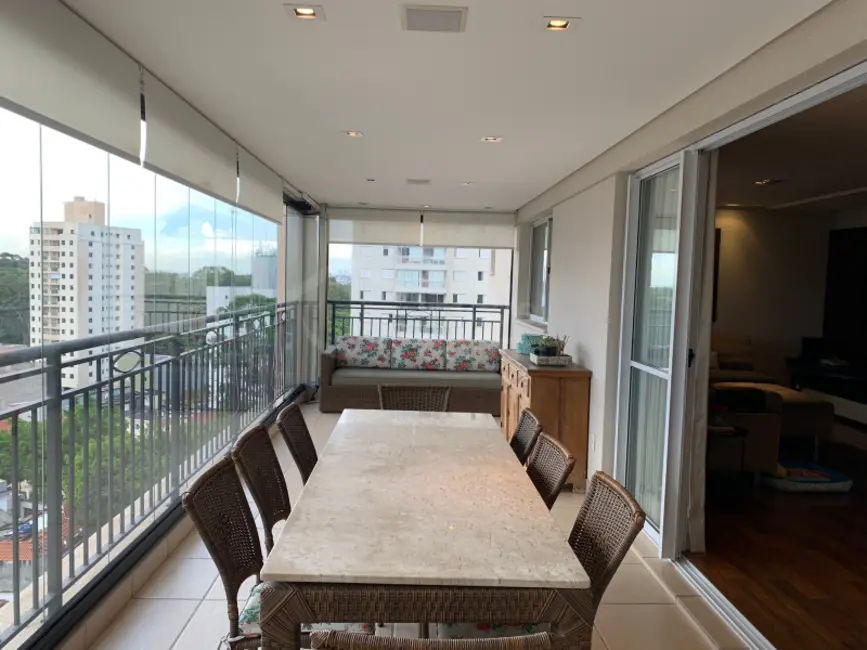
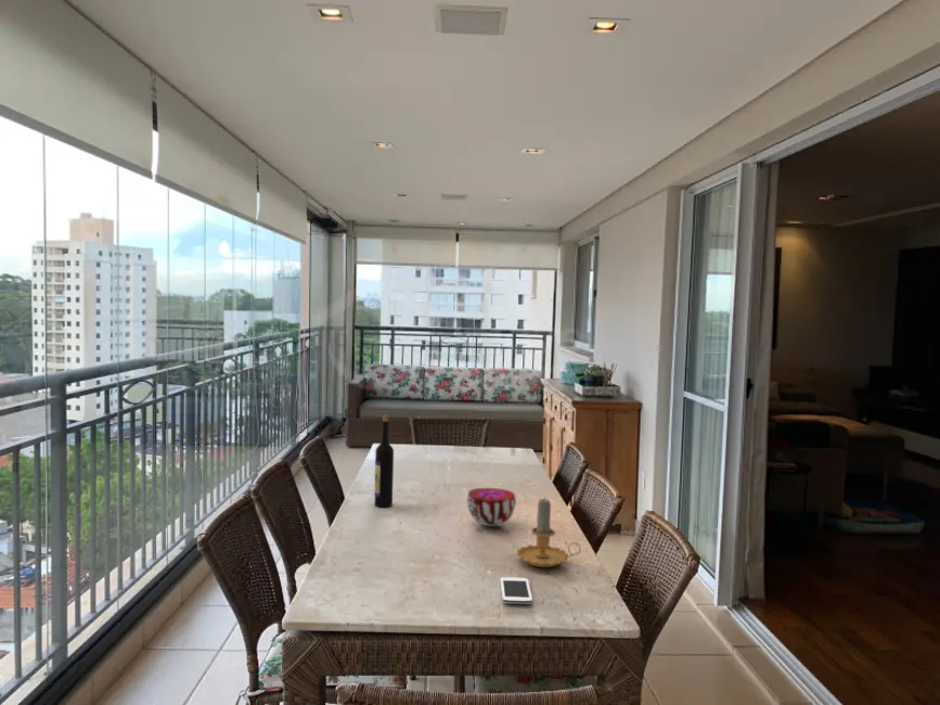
+ smartphone (515, 590)
+ wine bottle (384, 460)
+ decorative bowl (491, 509)
+ candle (549, 529)
